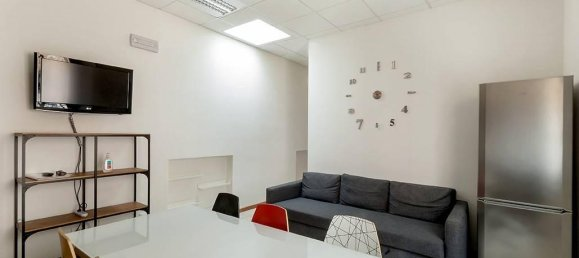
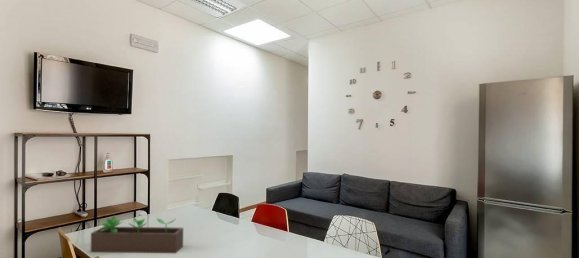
+ succulent planter (138, 232)
